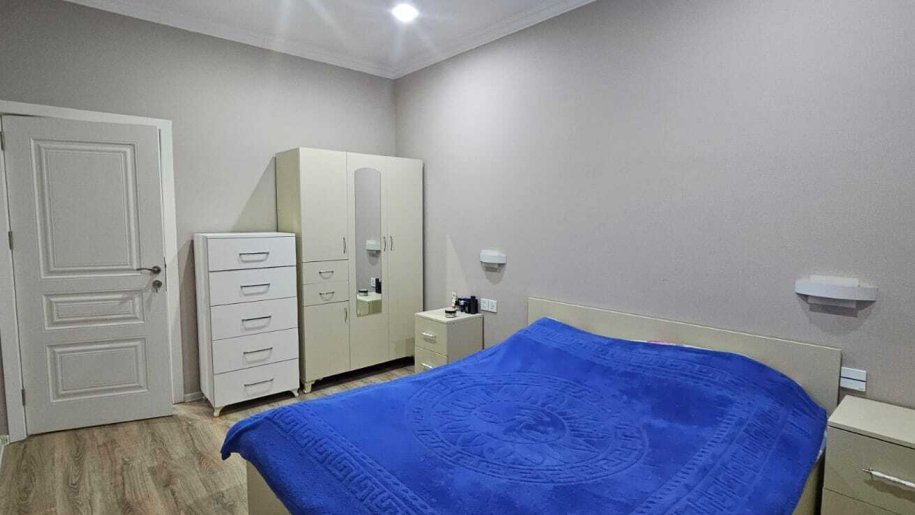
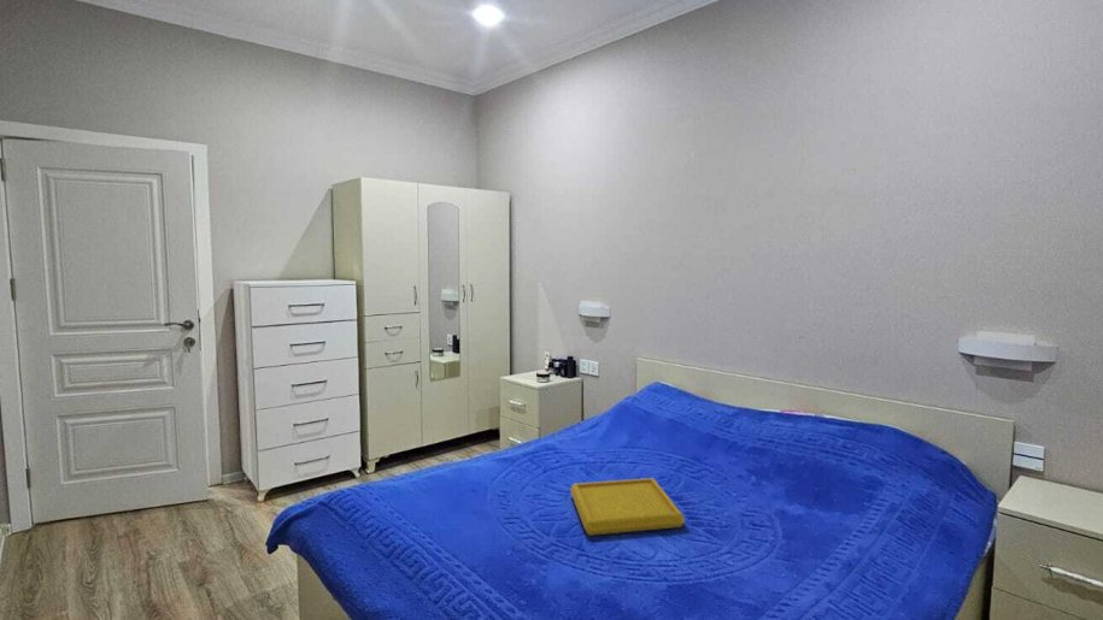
+ serving tray (623, 503)
